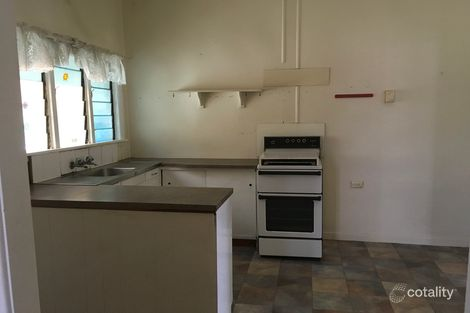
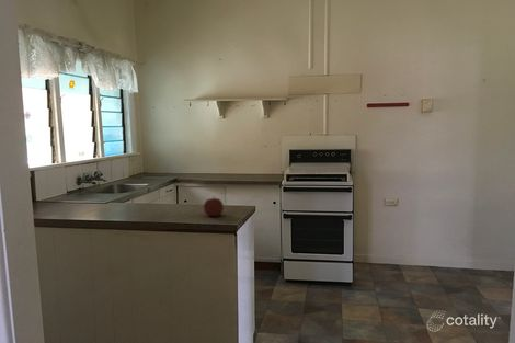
+ fruit (214, 205)
